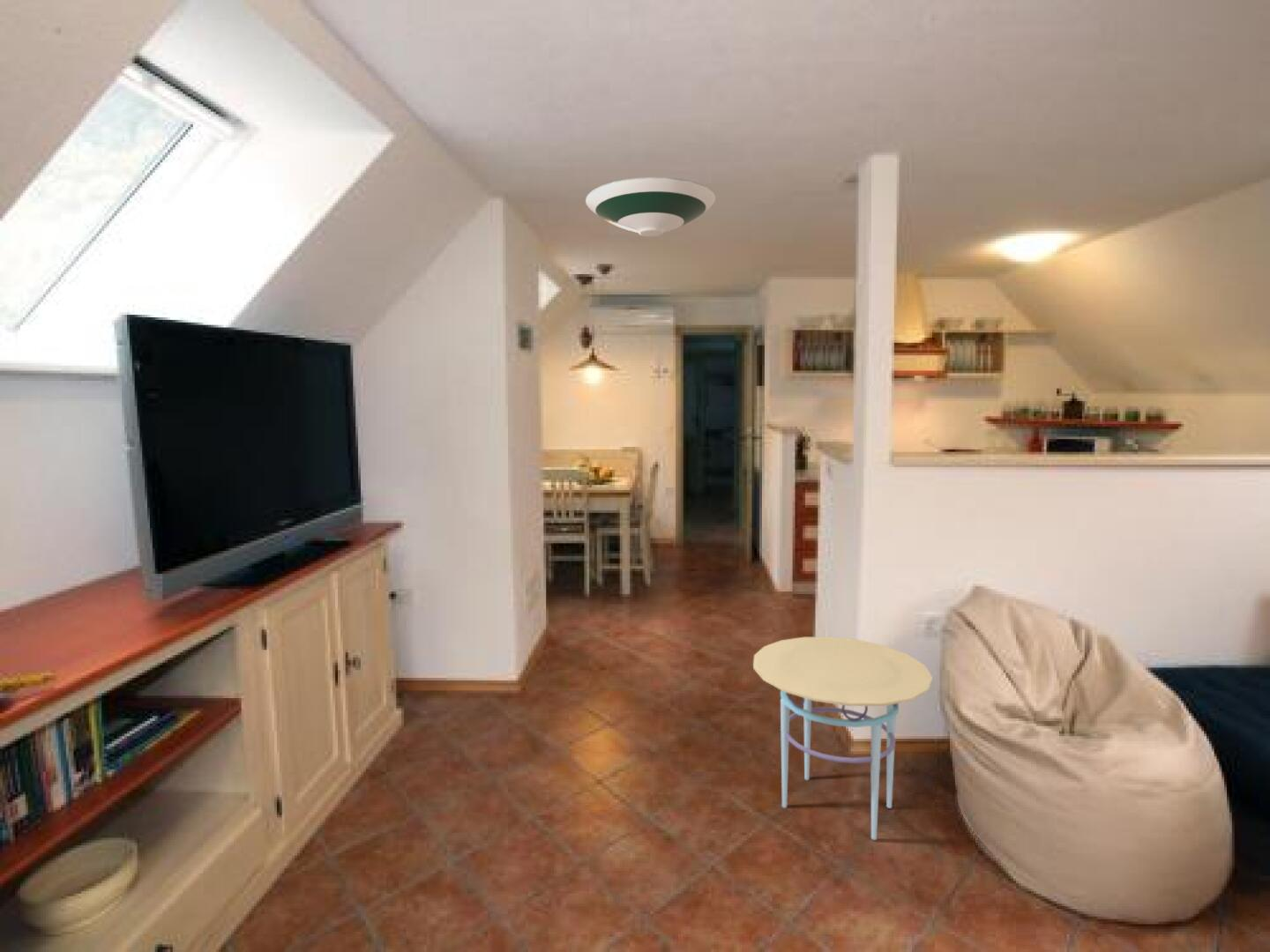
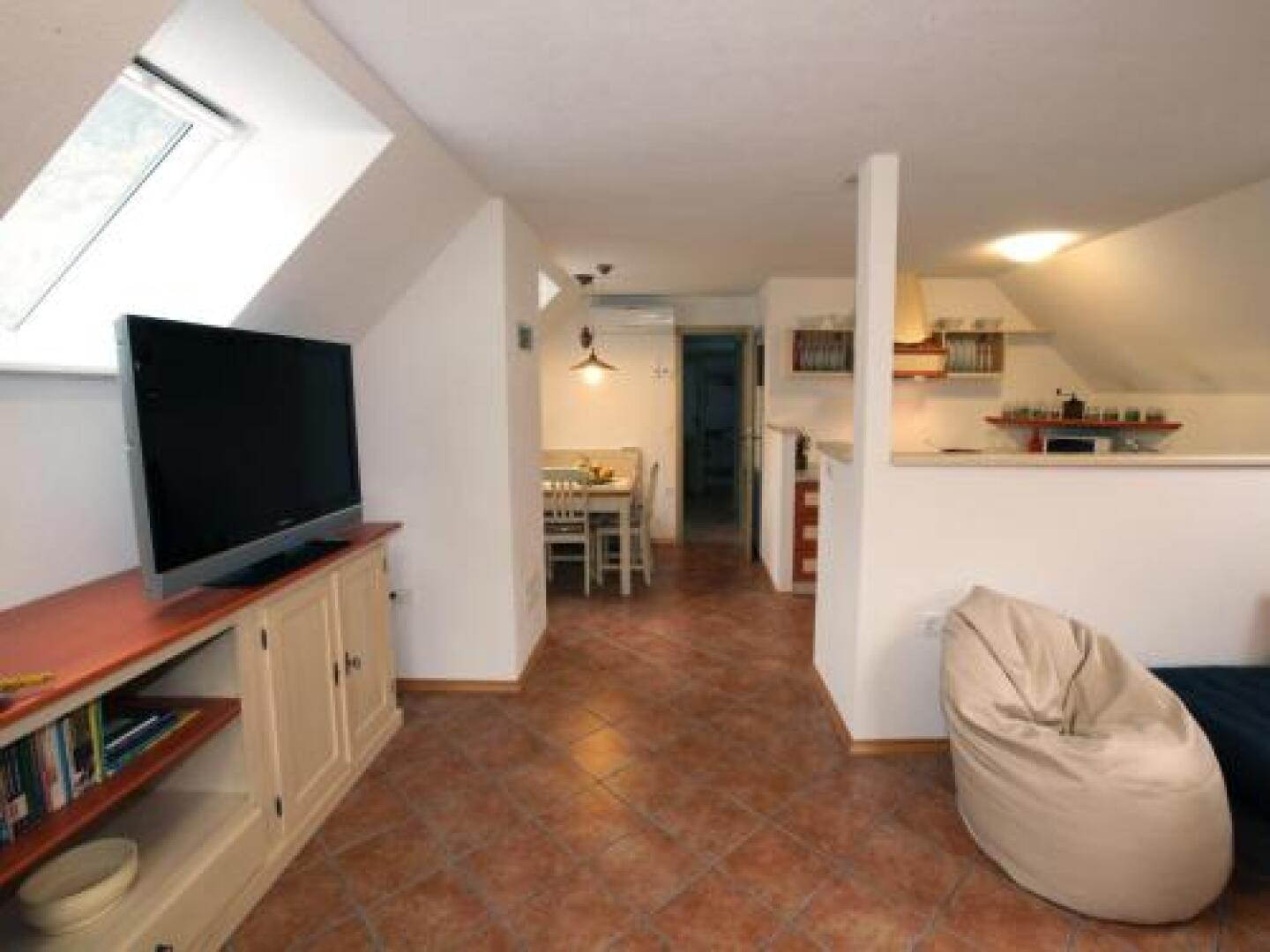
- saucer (650, 217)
- side table (837, 725)
